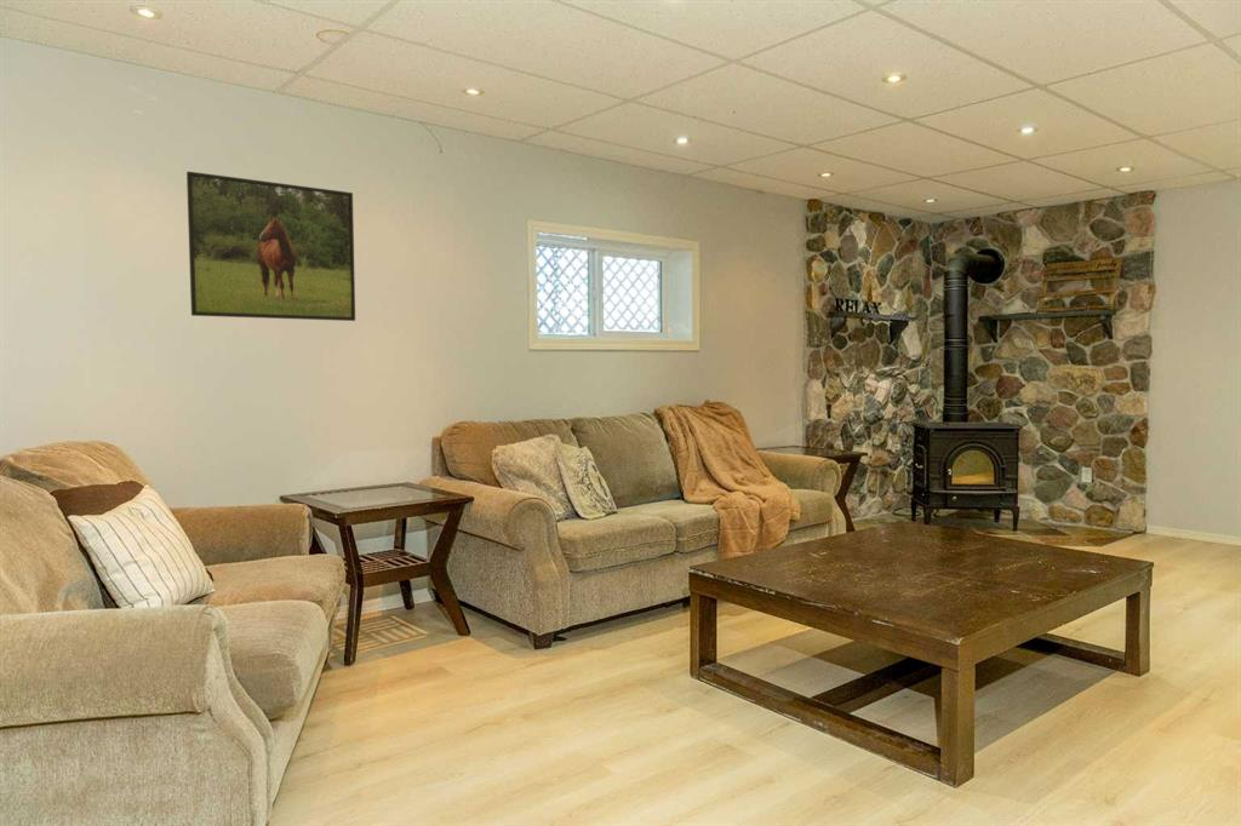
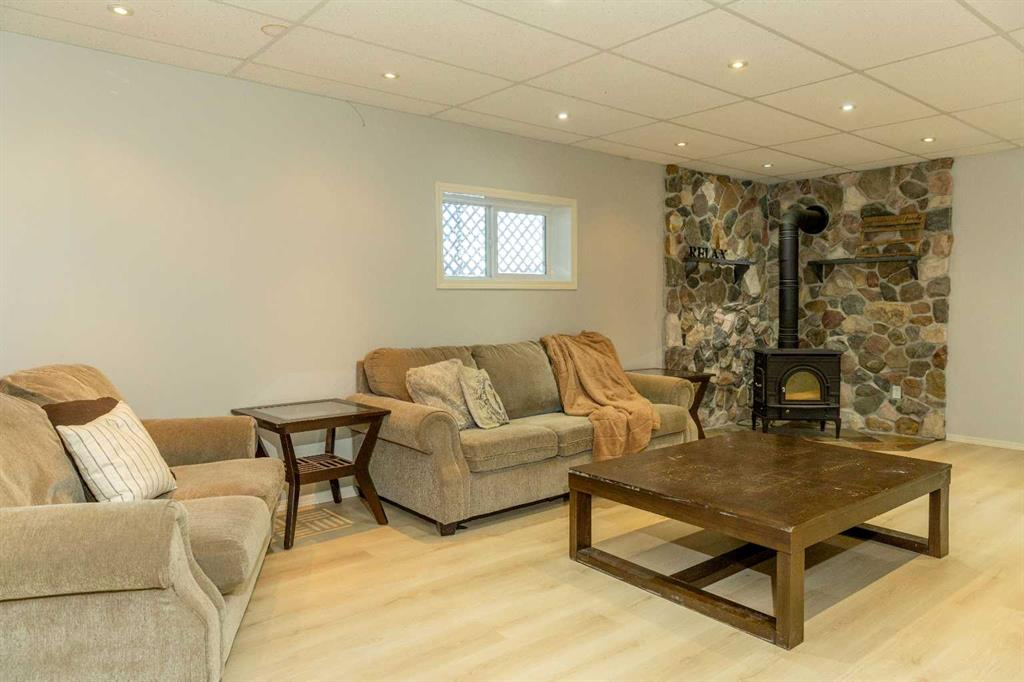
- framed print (275, 251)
